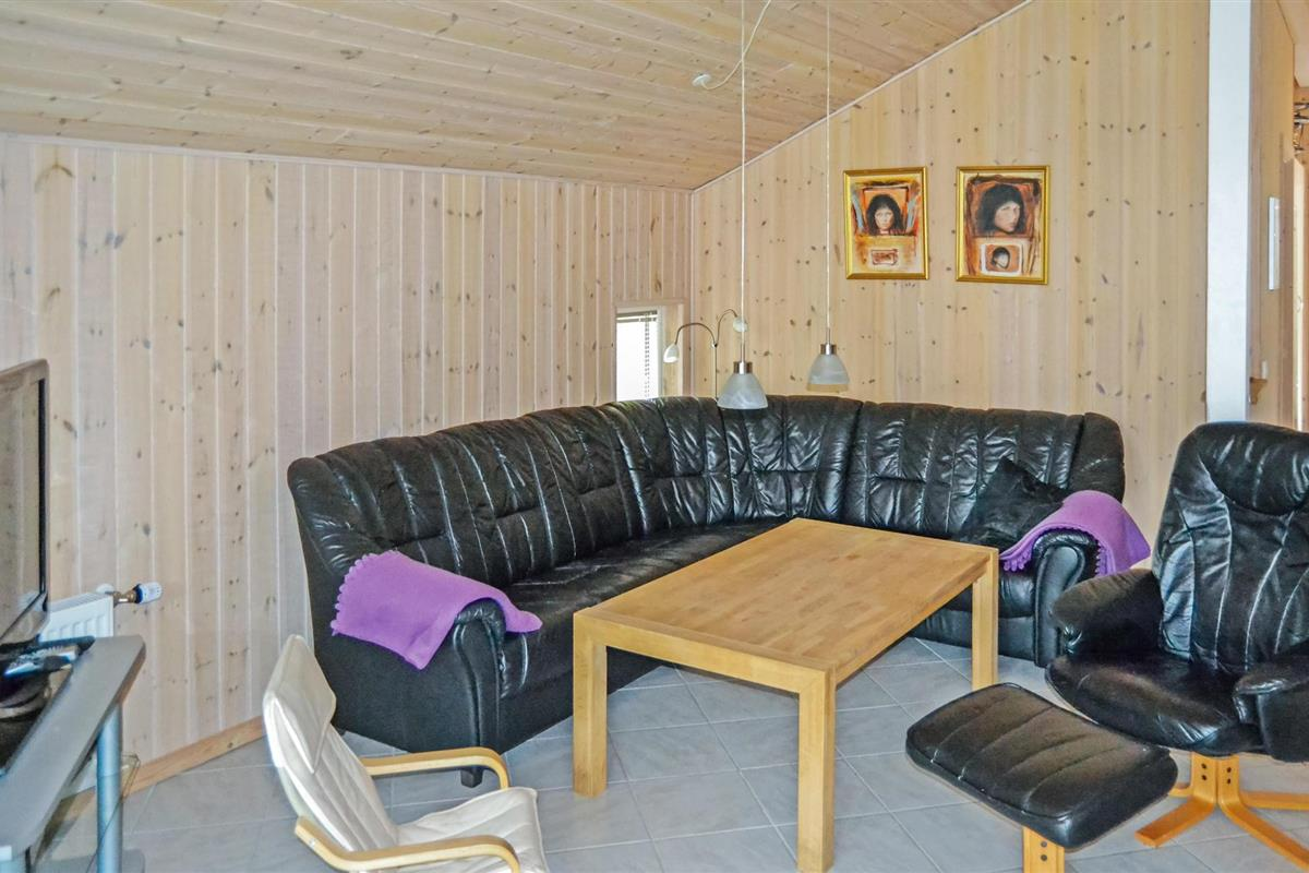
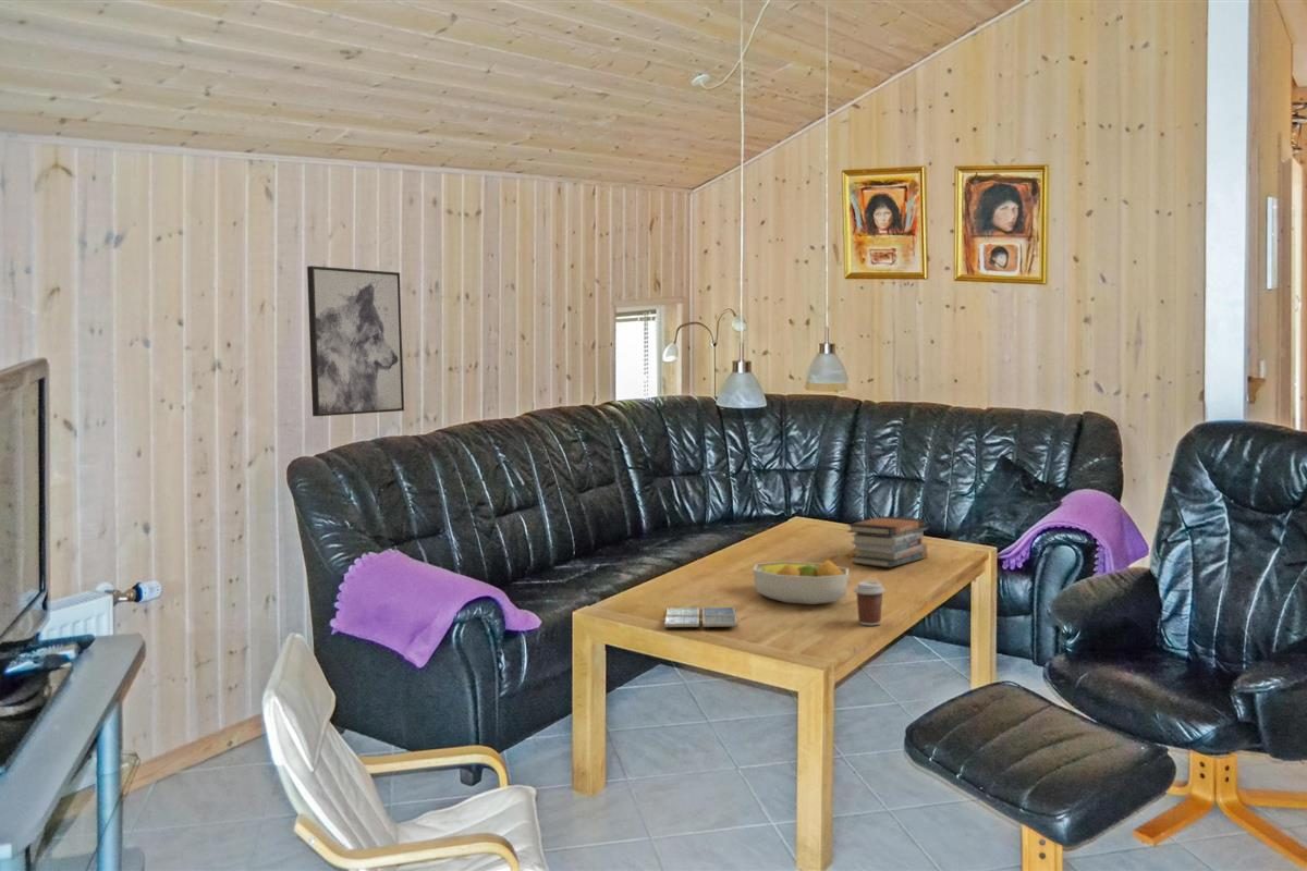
+ drink coaster (698, 616)
+ coffee cup (869, 603)
+ fruit bowl (801, 576)
+ book stack (888, 541)
+ wall art (357, 341)
